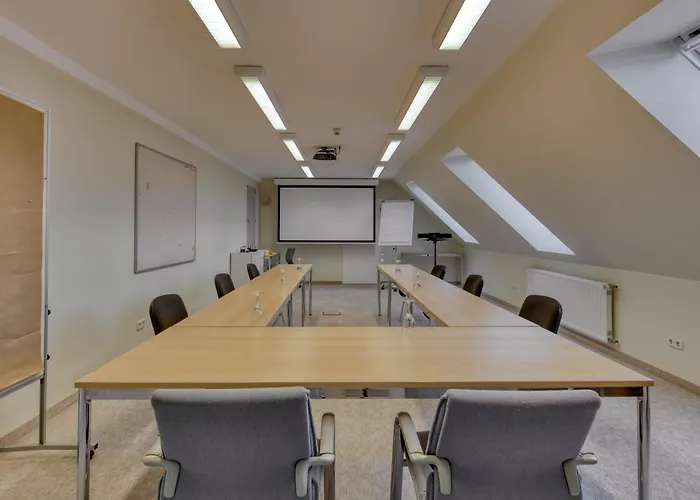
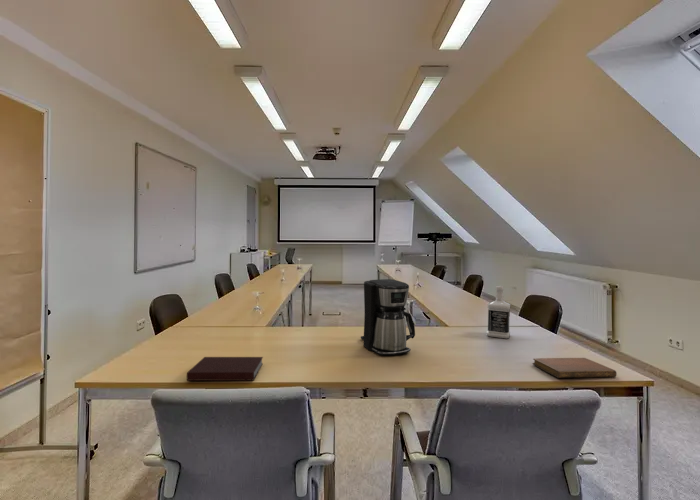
+ notebook (227, 368)
+ coffee maker (388, 313)
+ notebook (572, 367)
+ bottle (499, 310)
